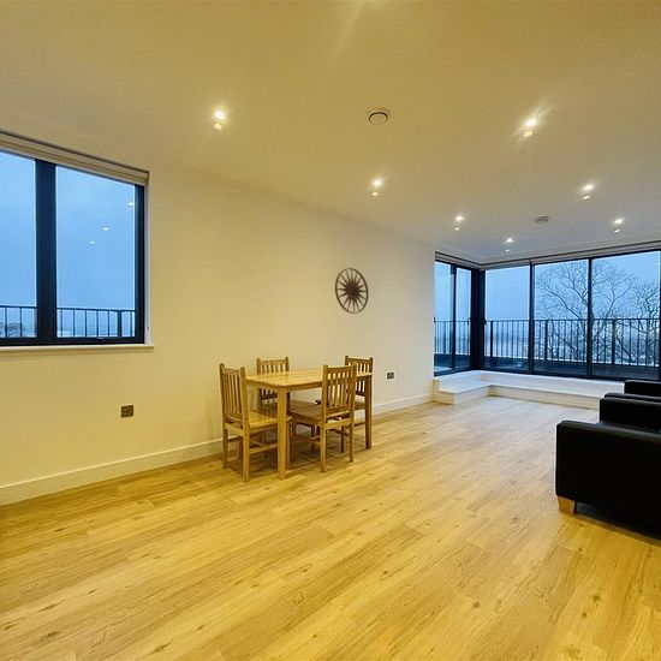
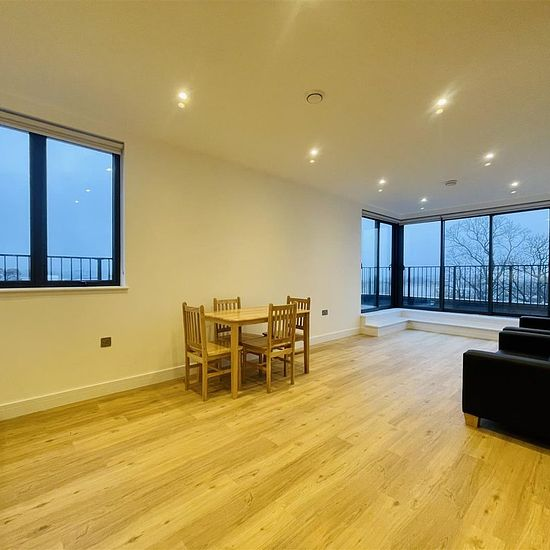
- wall art (352, 291)
